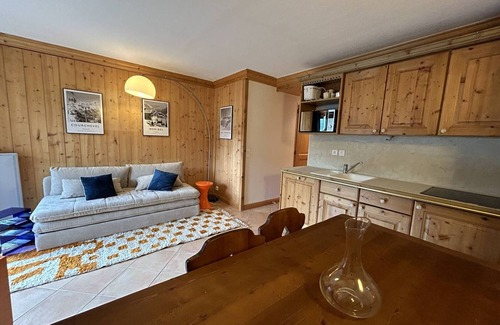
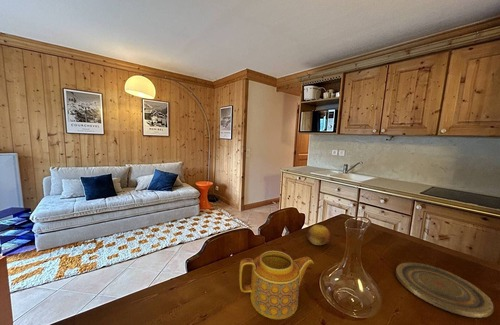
+ teapot (276, 279)
+ fruit (318, 234)
+ plate (438, 285)
